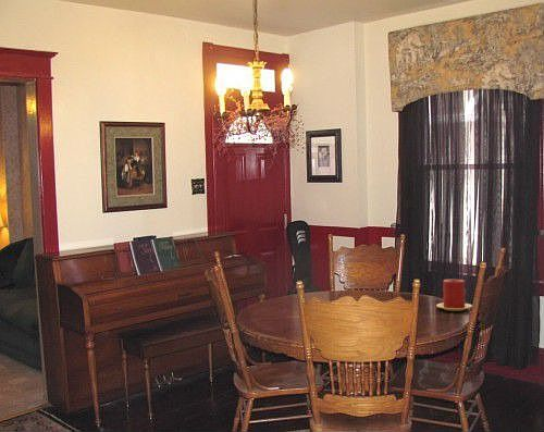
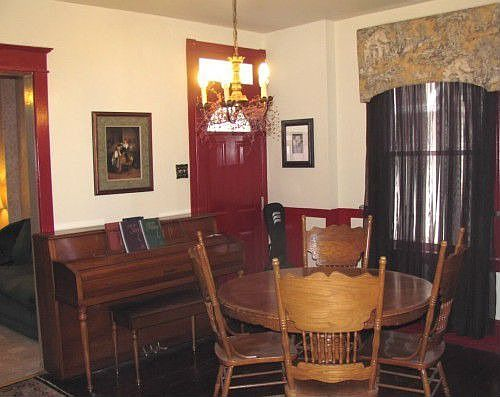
- candle (454, 294)
